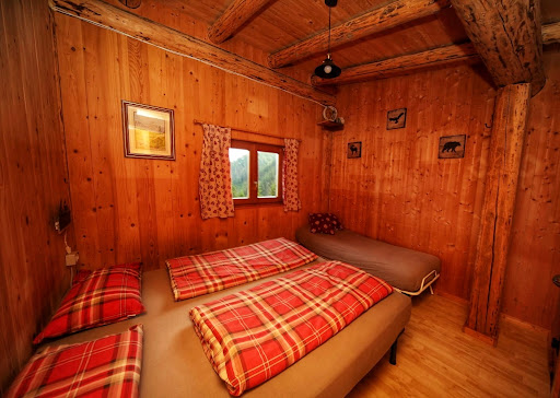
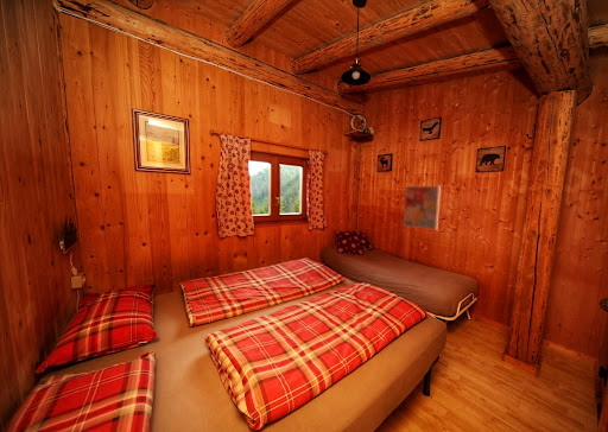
+ wall art (420, 207)
